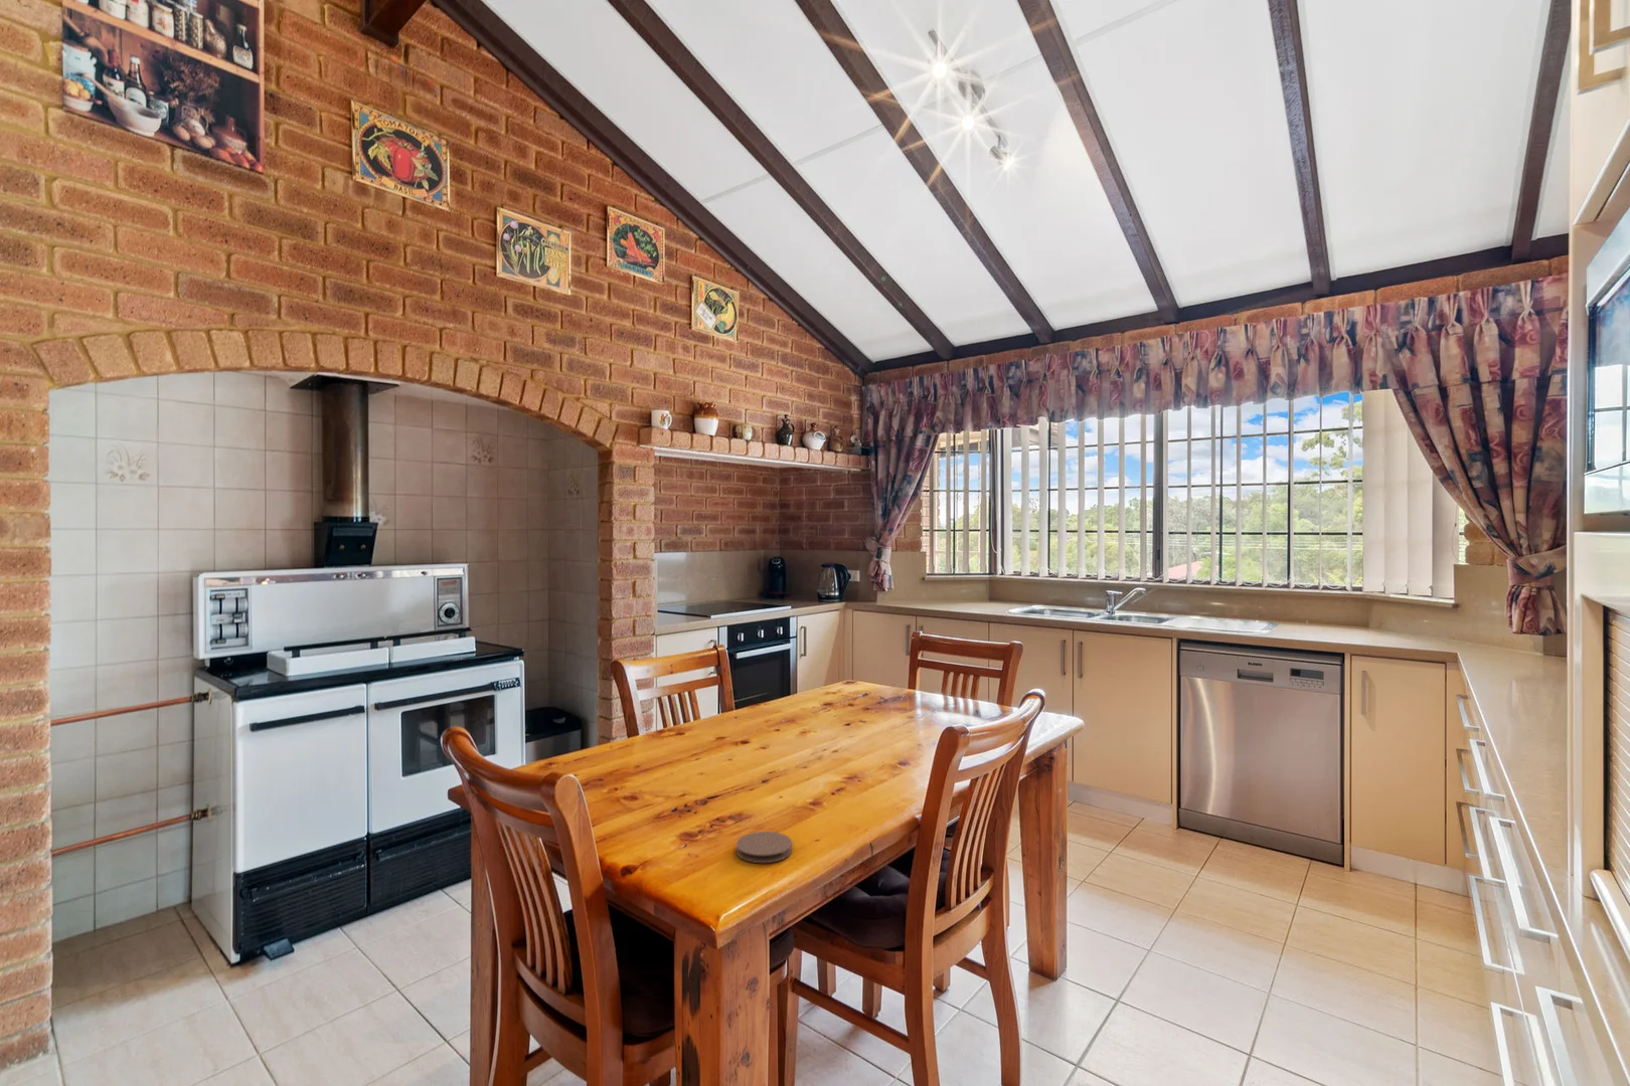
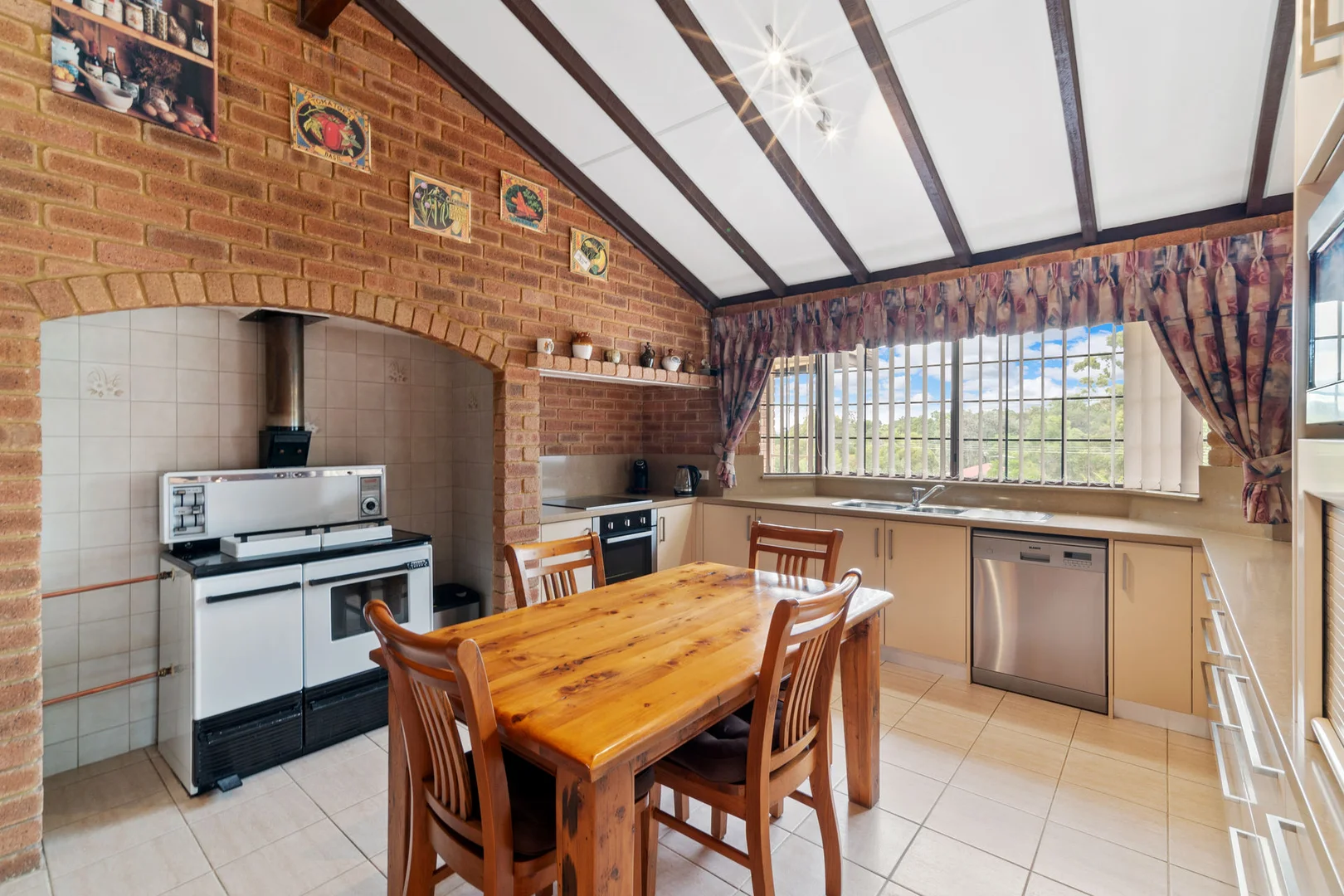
- coaster (764, 846)
